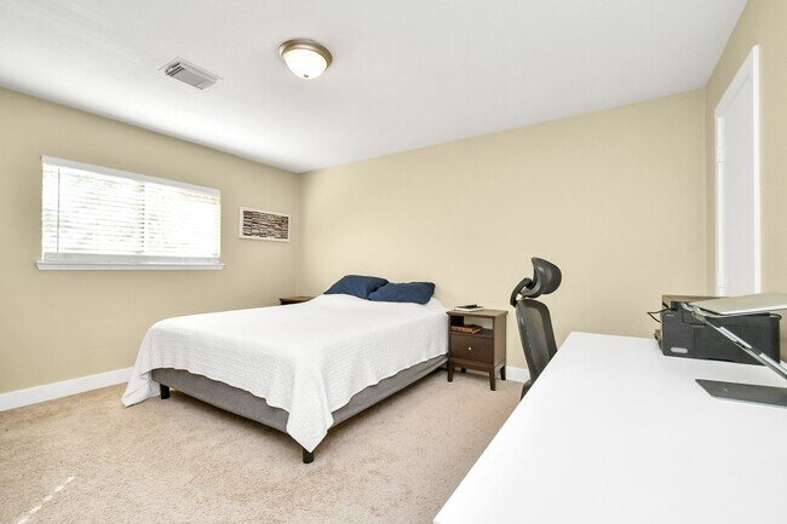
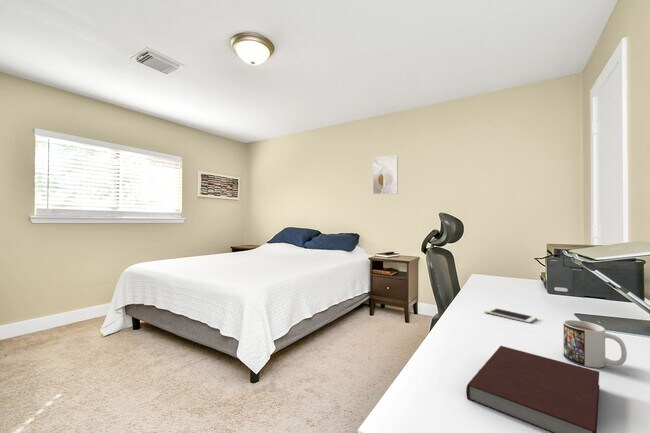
+ mug (593, 344)
+ cell phone (509, 314)
+ notebook (535, 384)
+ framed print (385, 175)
